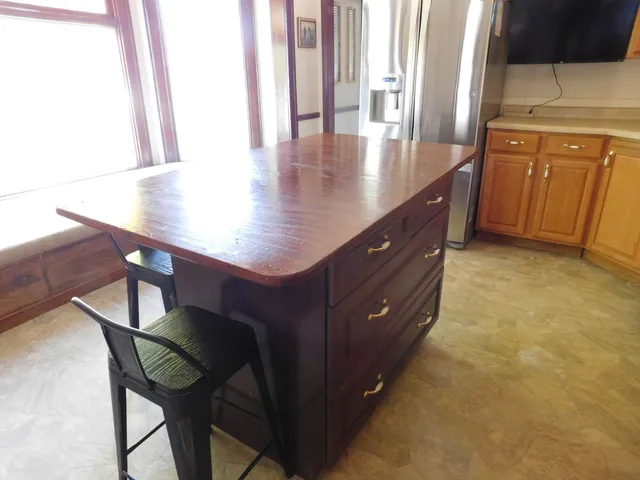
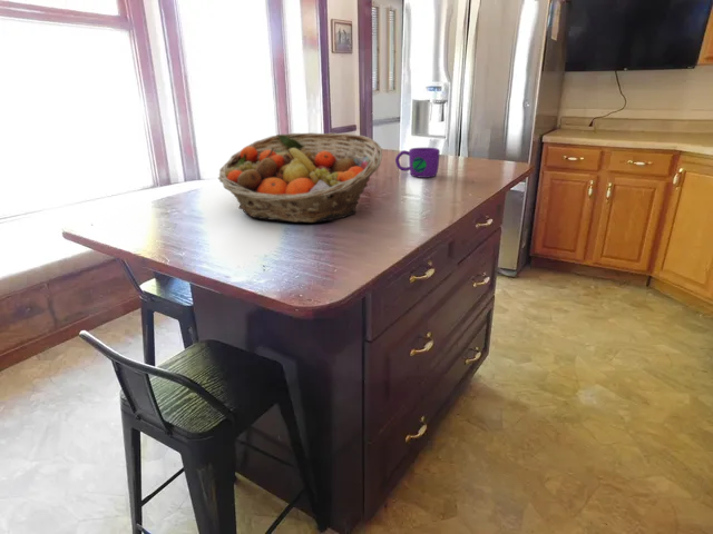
+ mug (416, 161)
+ fruit basket (300, 174)
